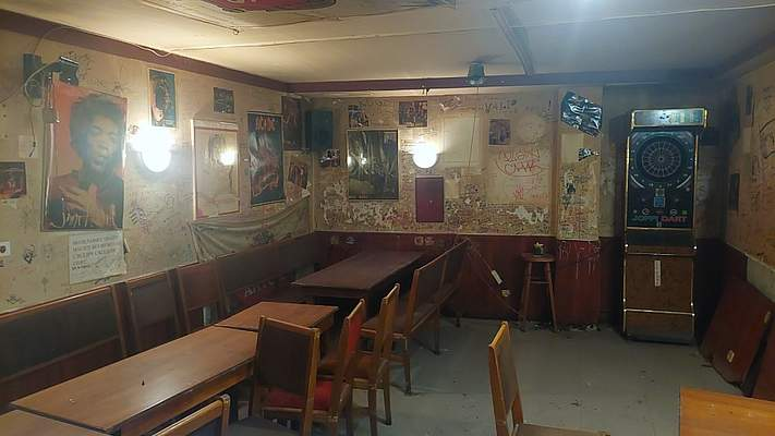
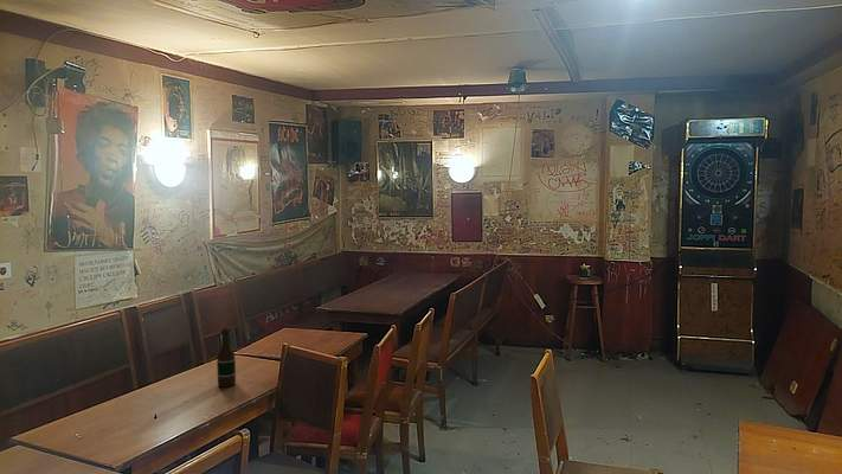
+ beer bottle (225, 357)
